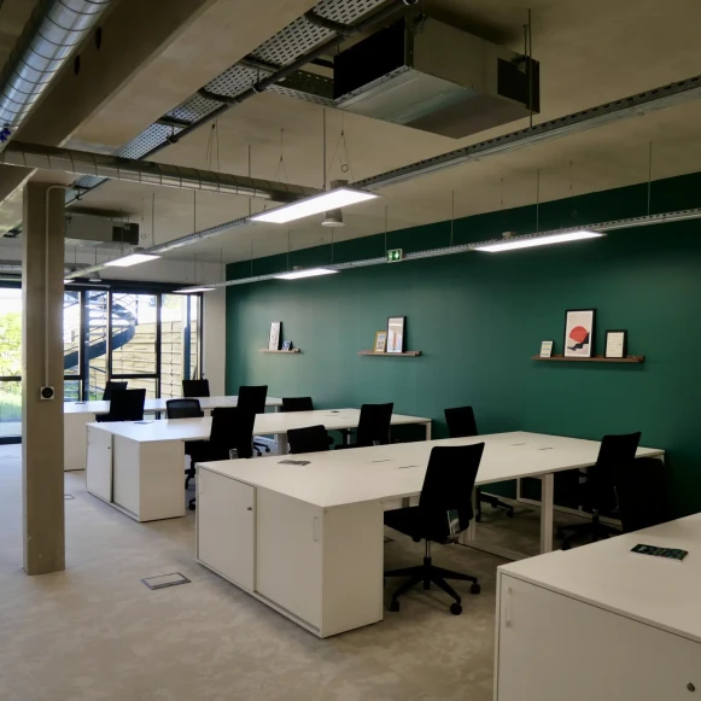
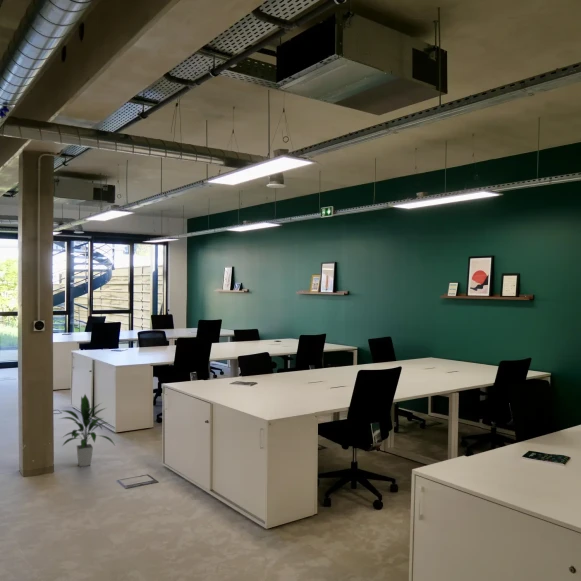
+ indoor plant (86, 430)
